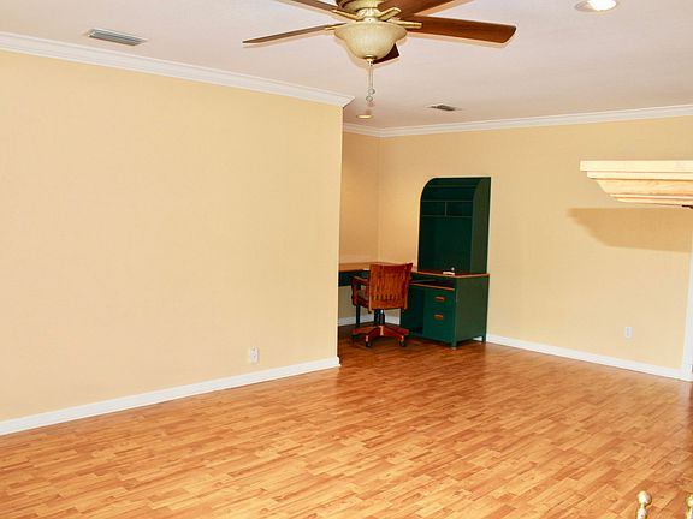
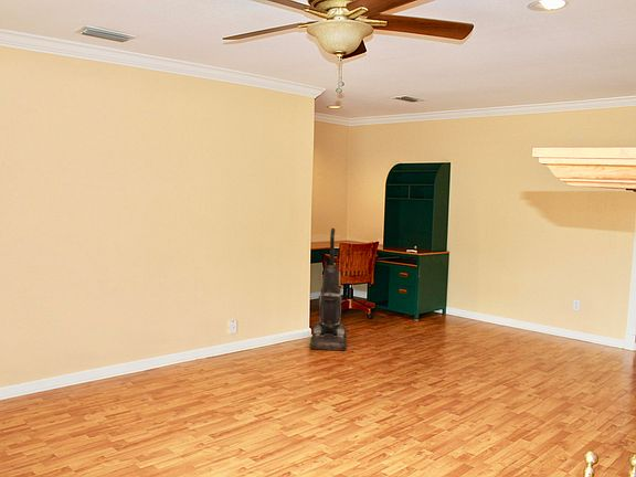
+ vacuum cleaner (330, 286)
